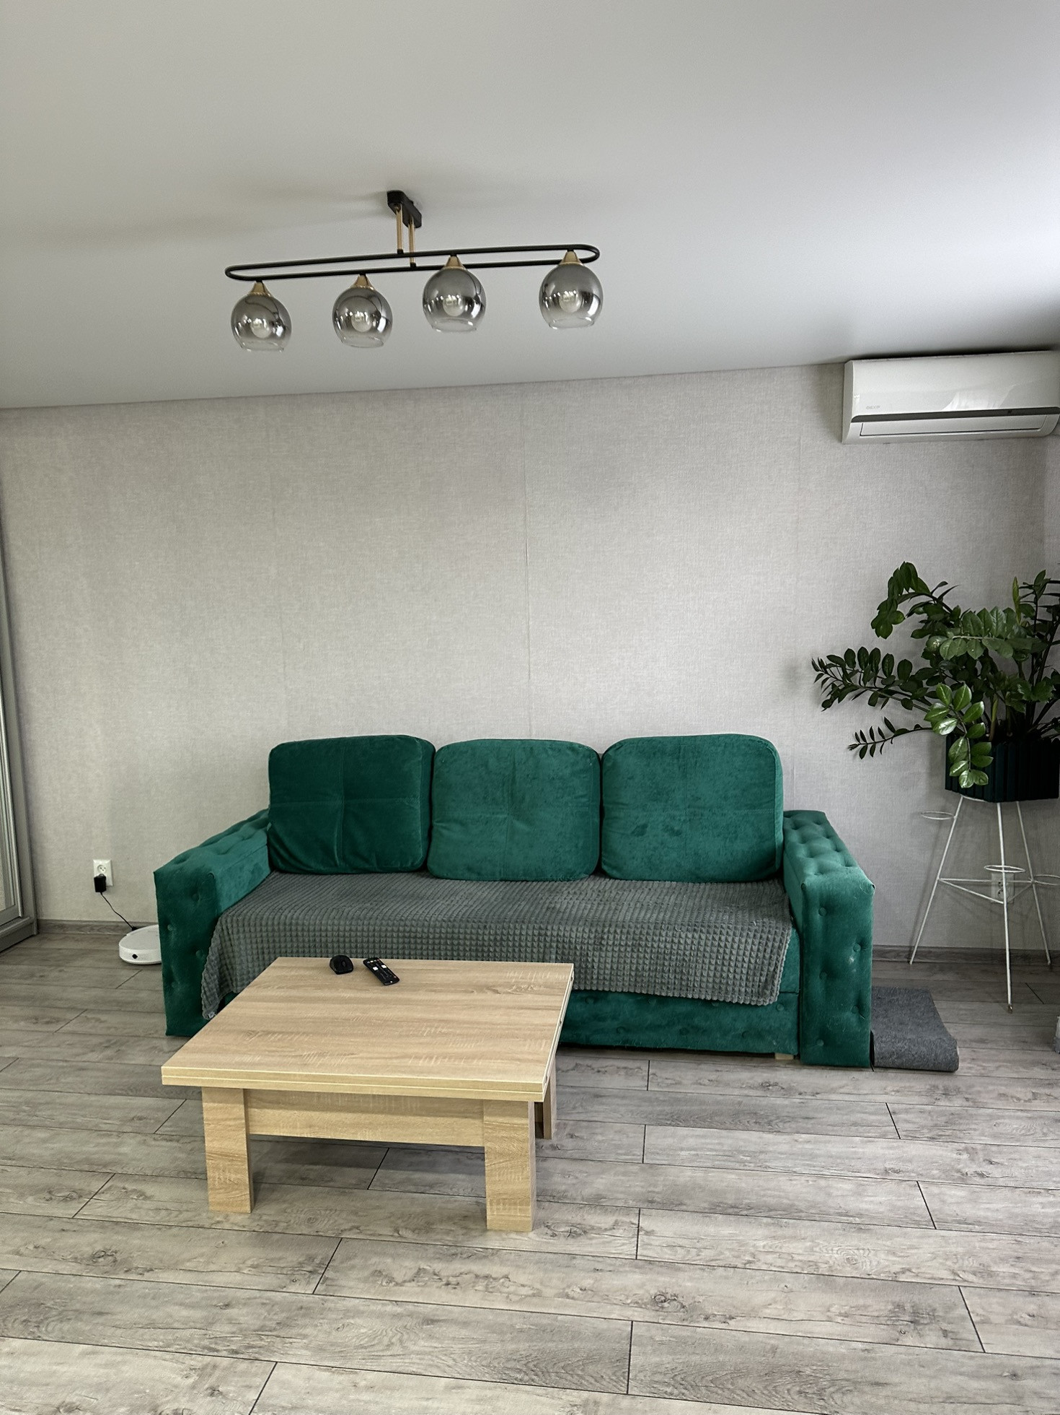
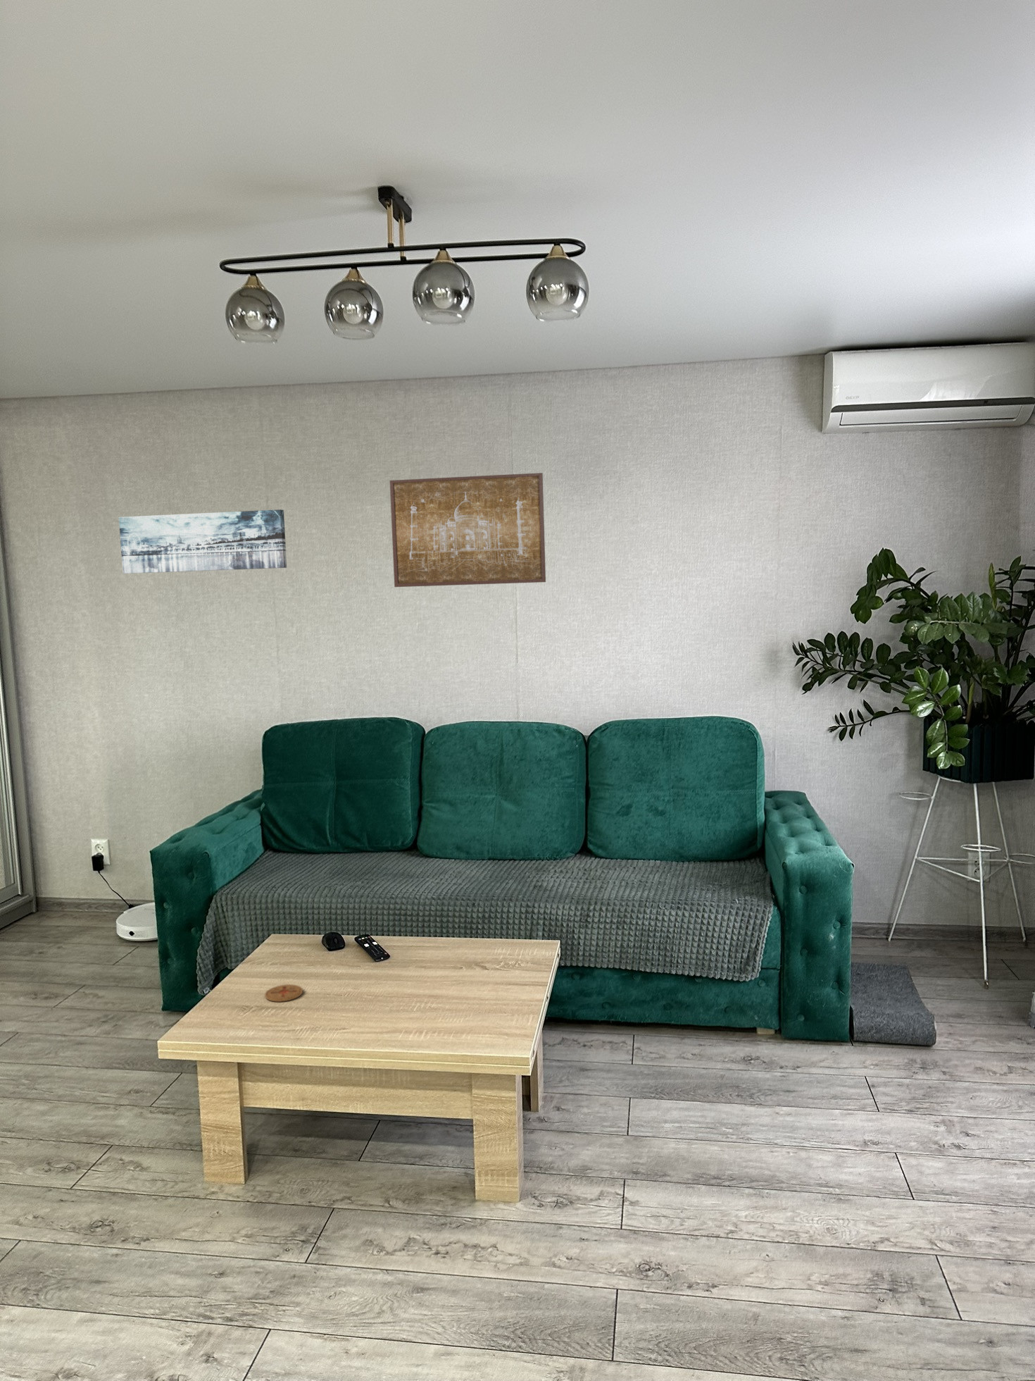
+ wall art (202, 542)
+ wall art (466, 531)
+ coaster (284, 993)
